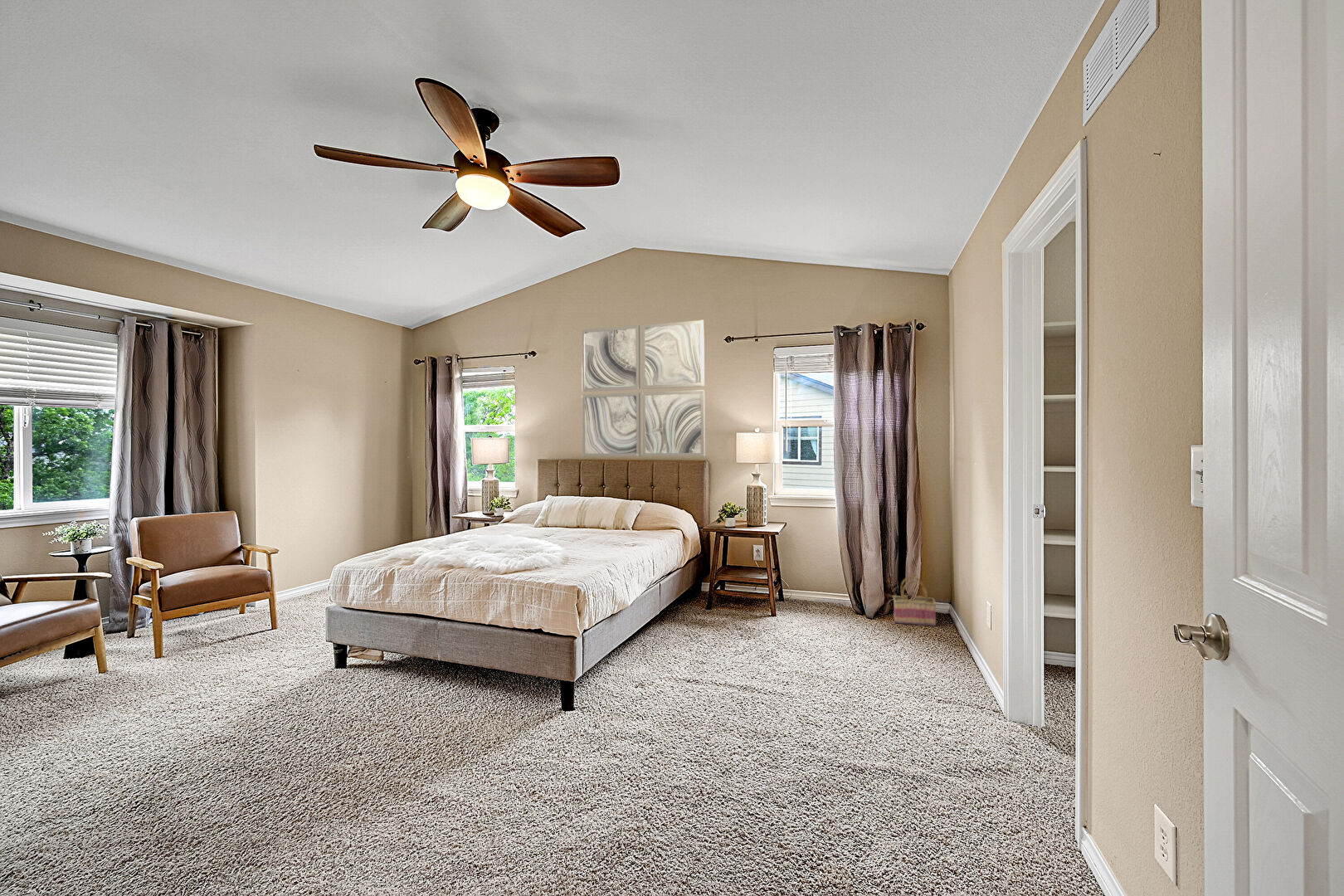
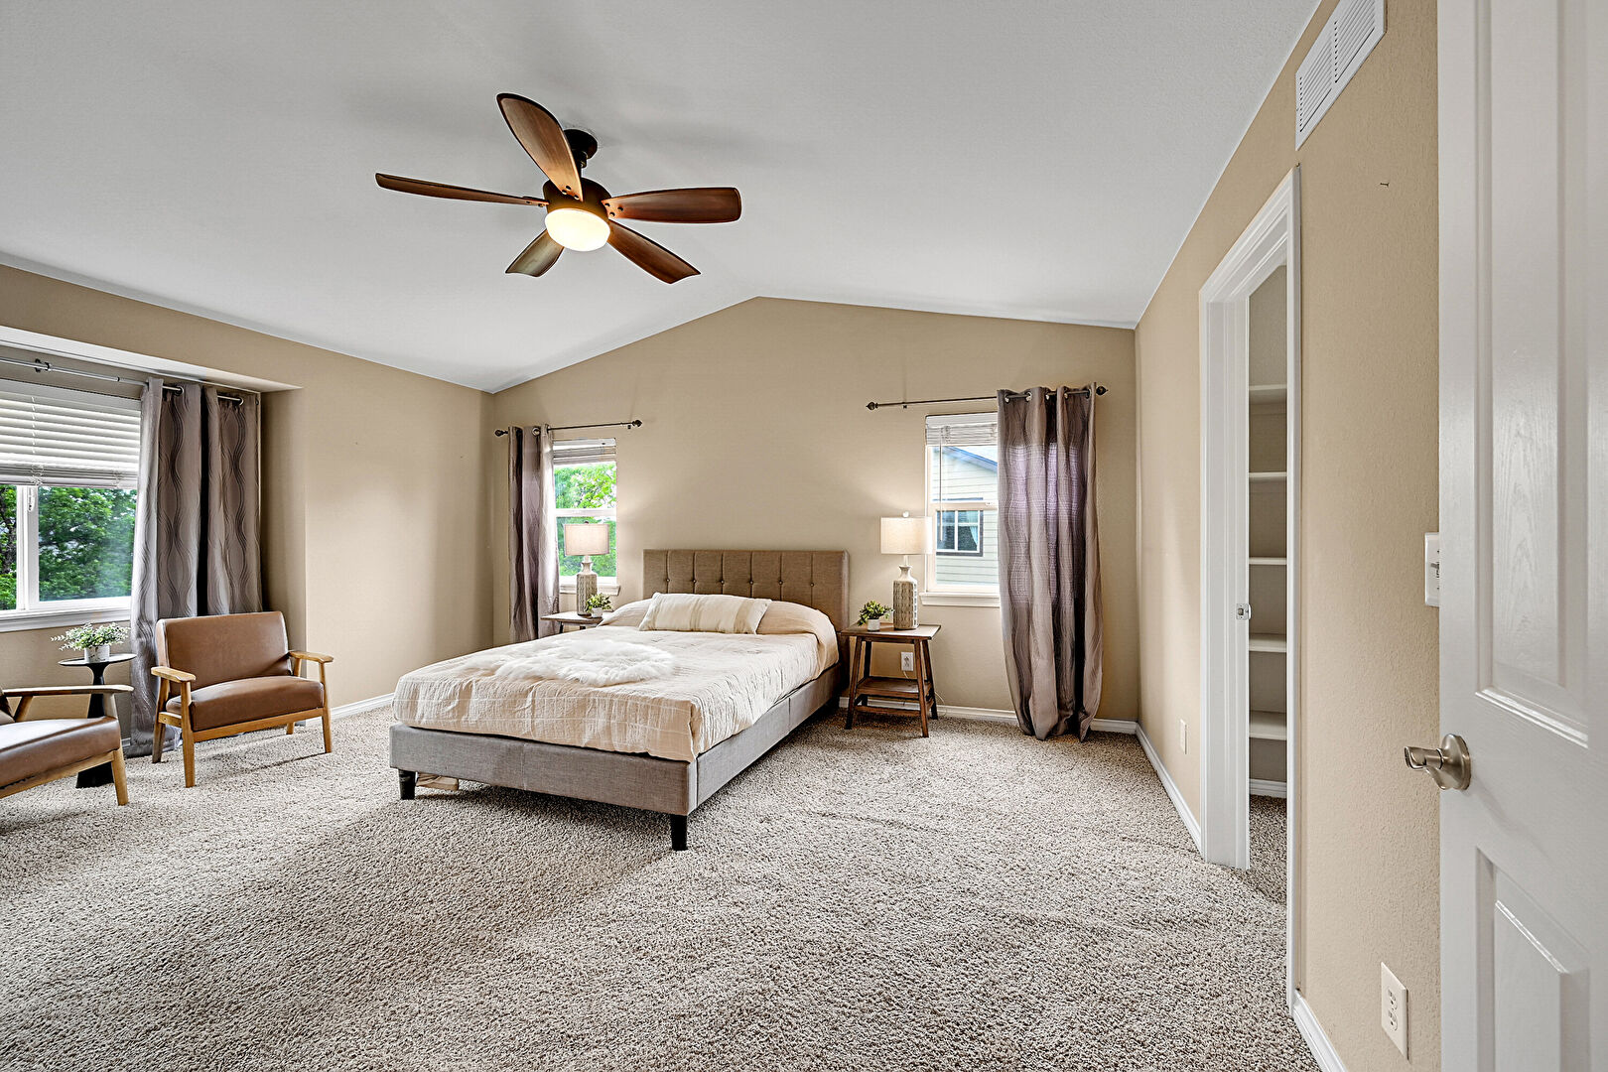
- wall art (640, 392)
- basket (913, 600)
